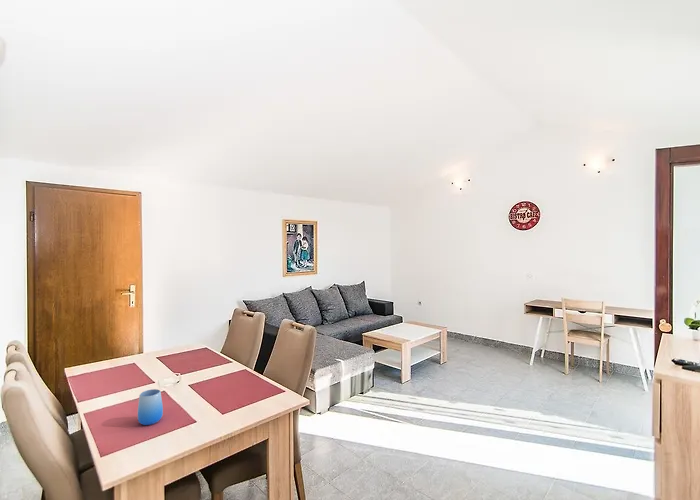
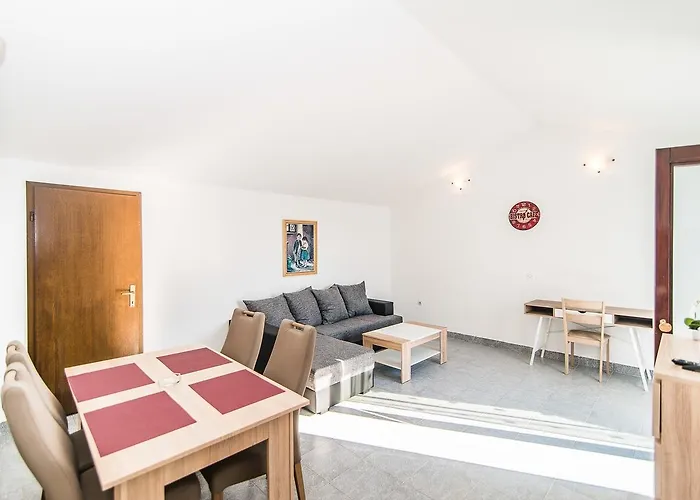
- cup (150, 406)
